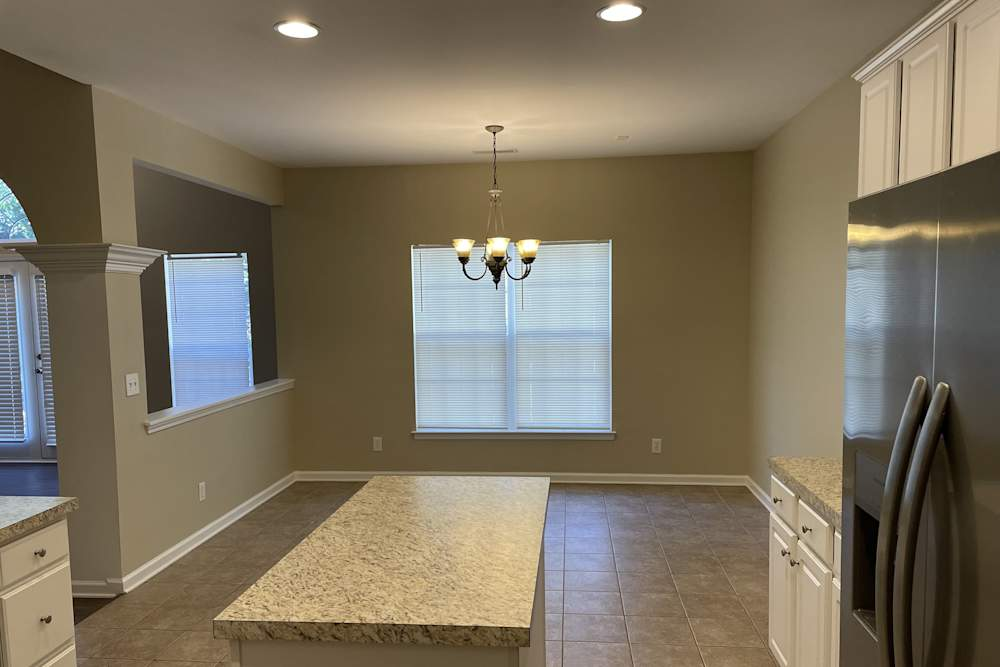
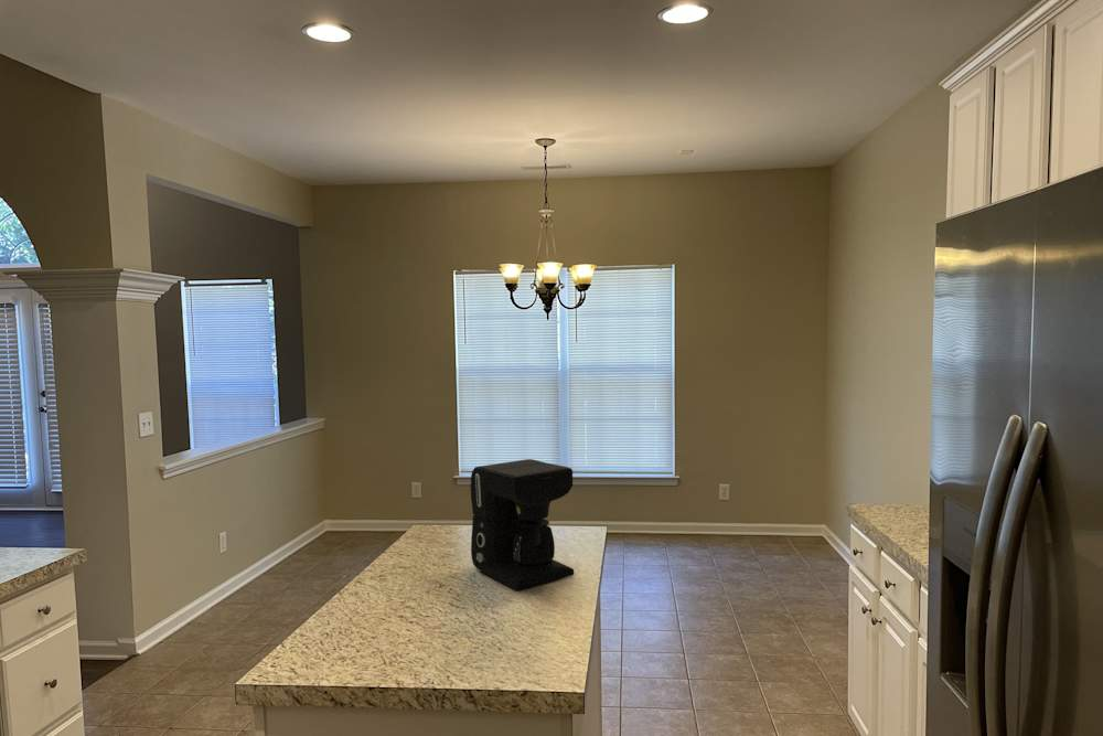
+ coffee maker (522, 520)
